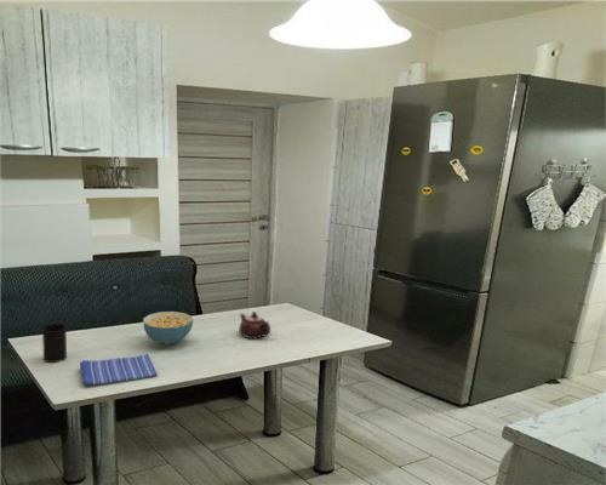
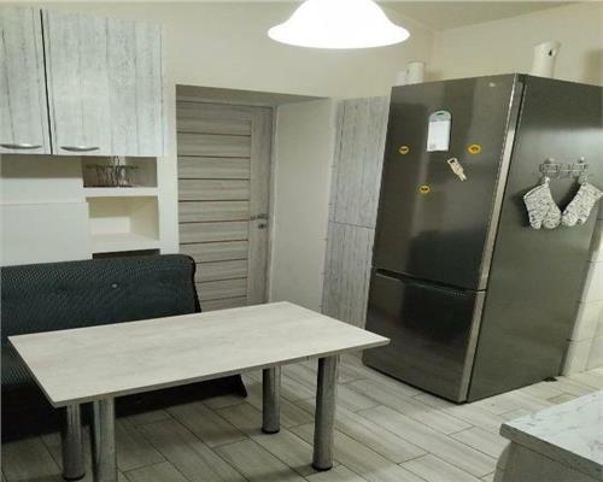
- dish towel (118, 369)
- cereal bowl (167, 330)
- teapot (253, 323)
- cup (55, 342)
